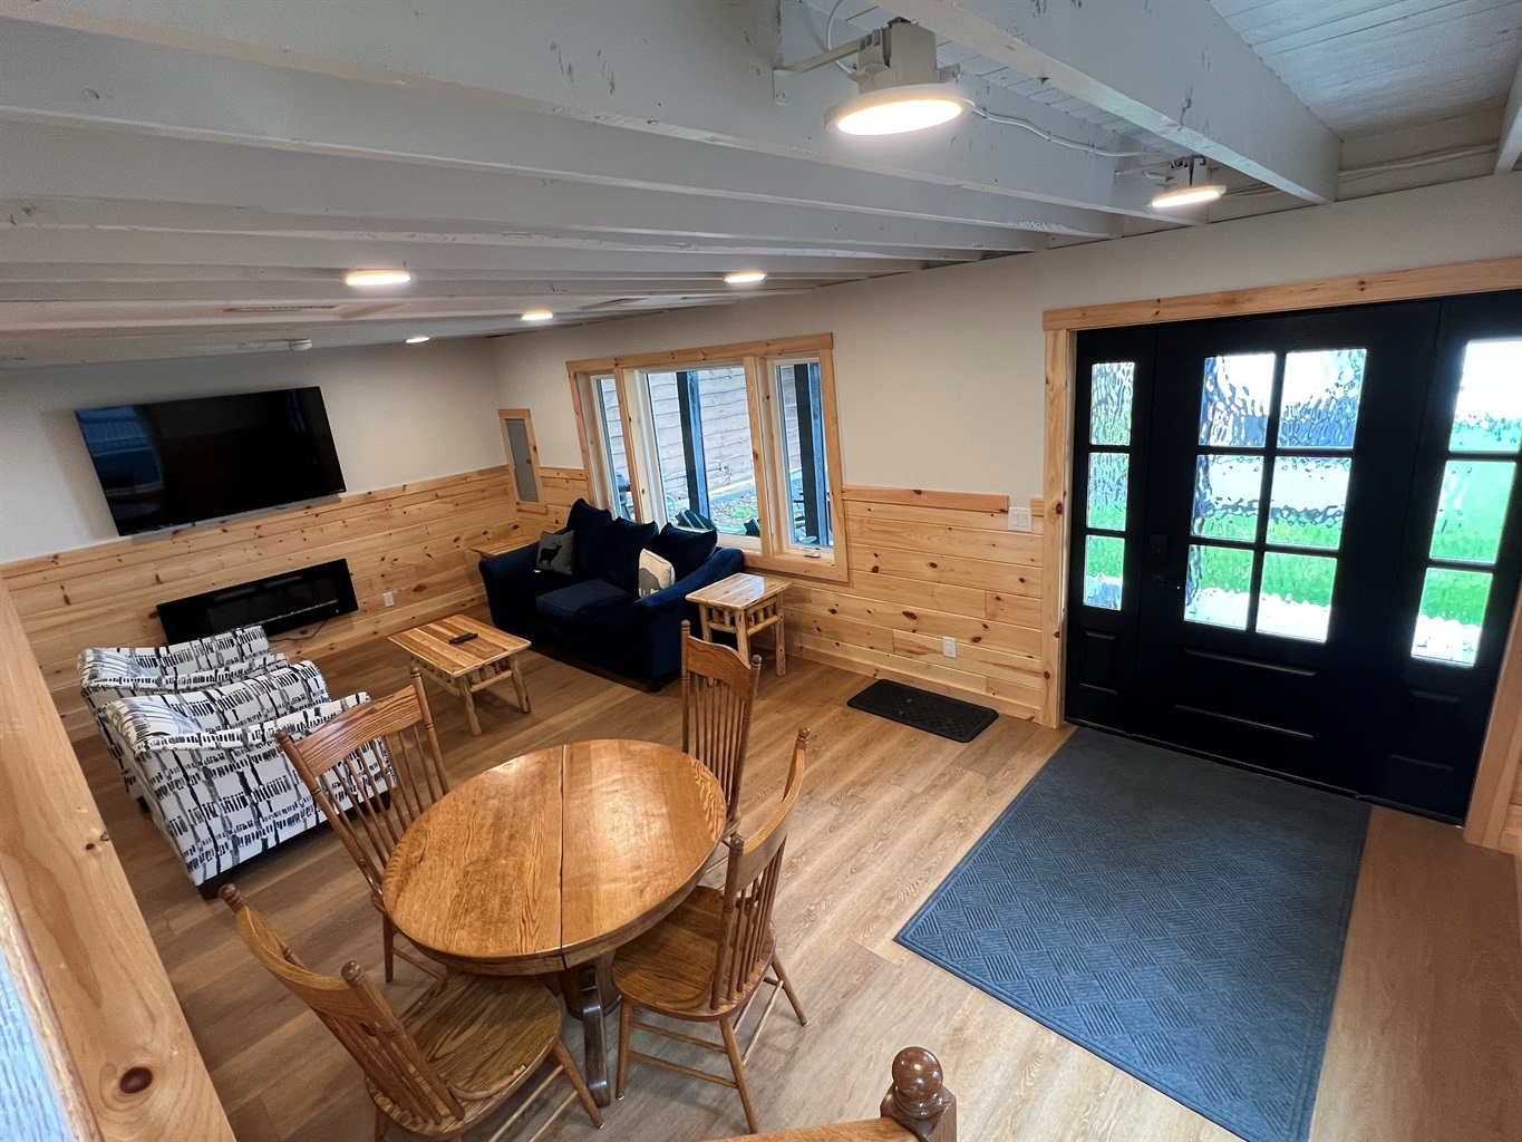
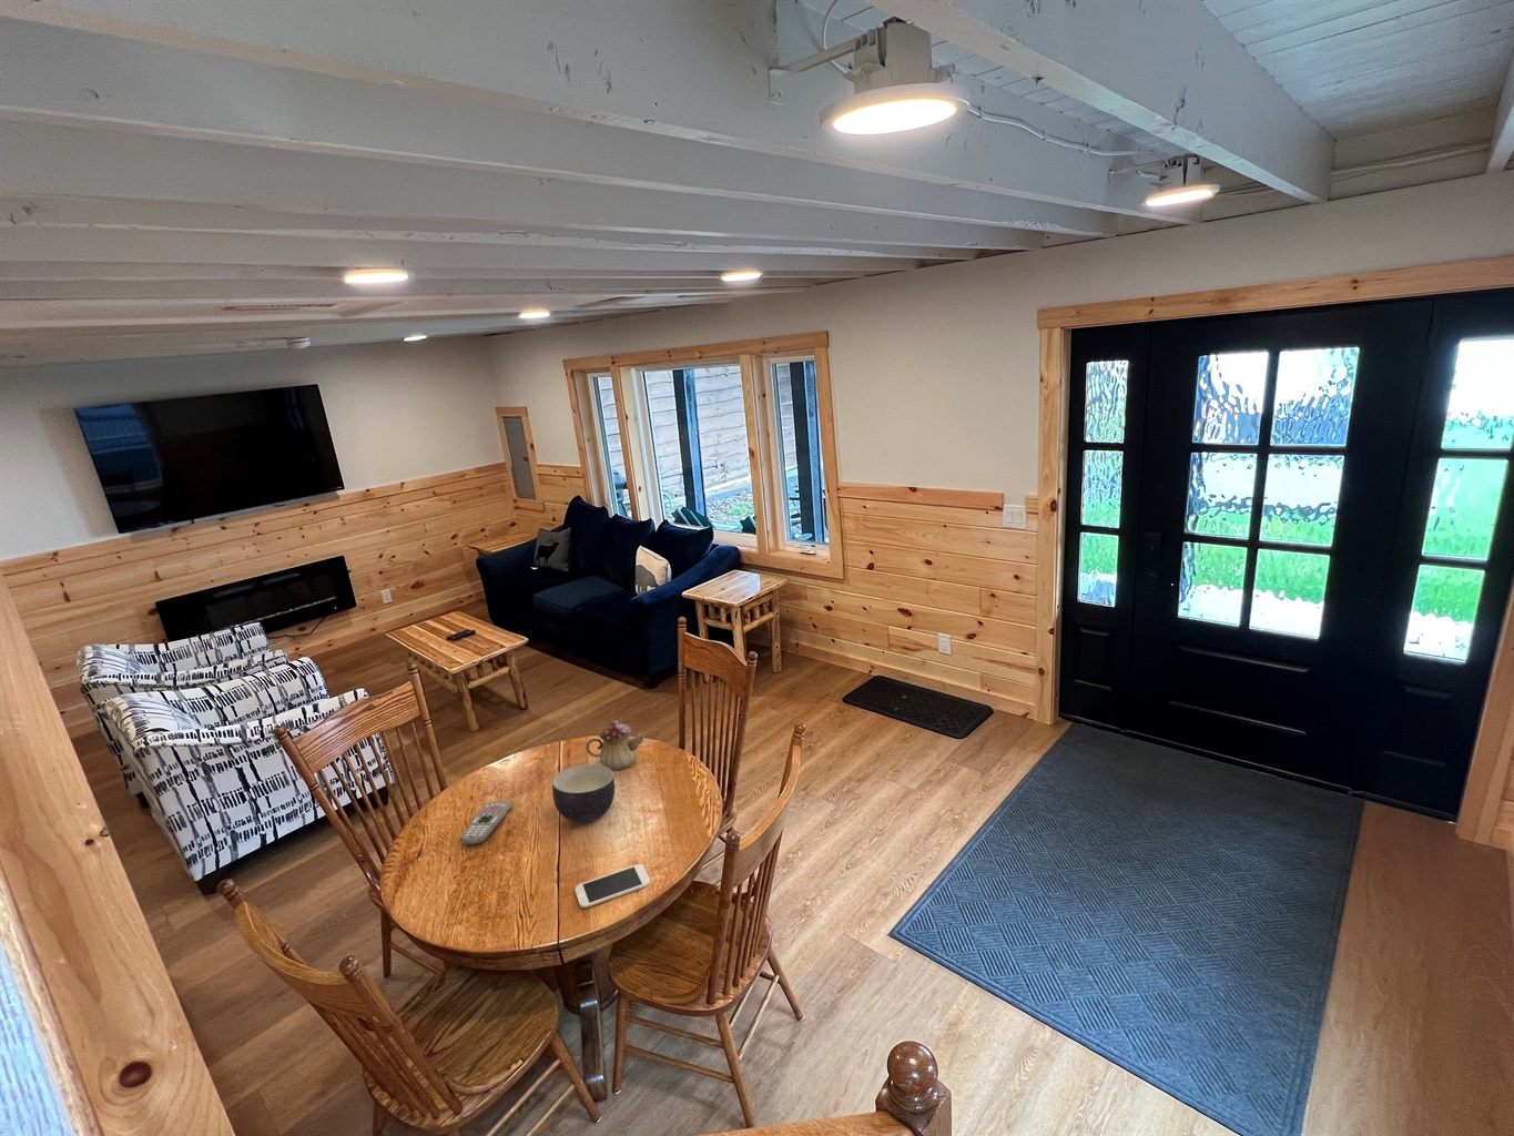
+ smartphone (612, 884)
+ teapot (613, 741)
+ remote control (484, 822)
+ bowl (585, 795)
